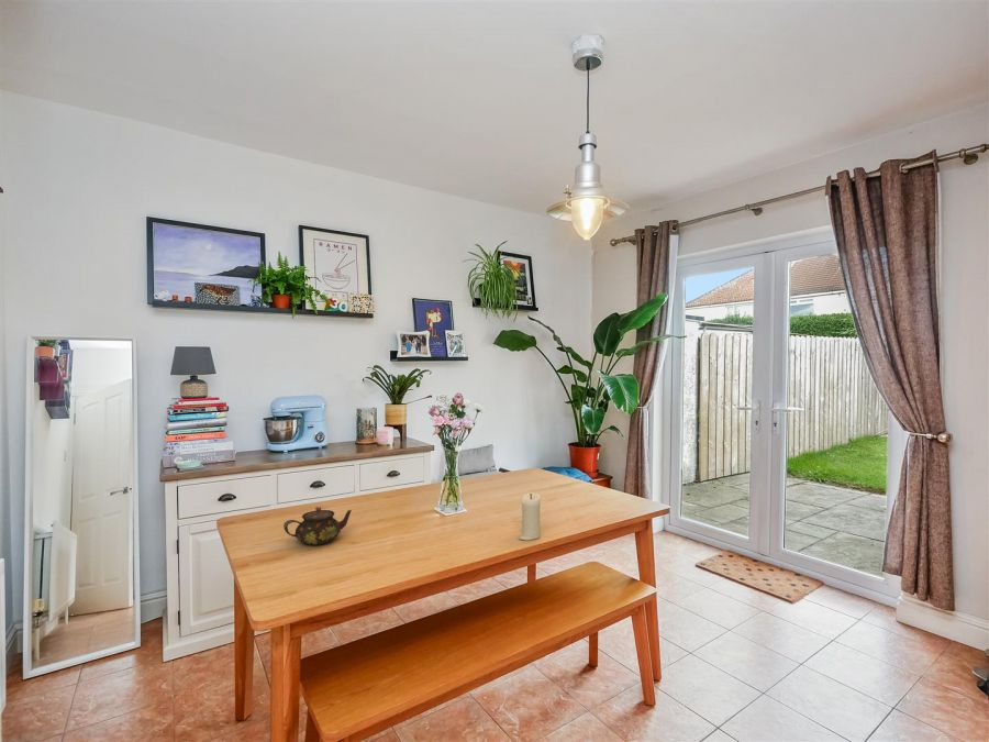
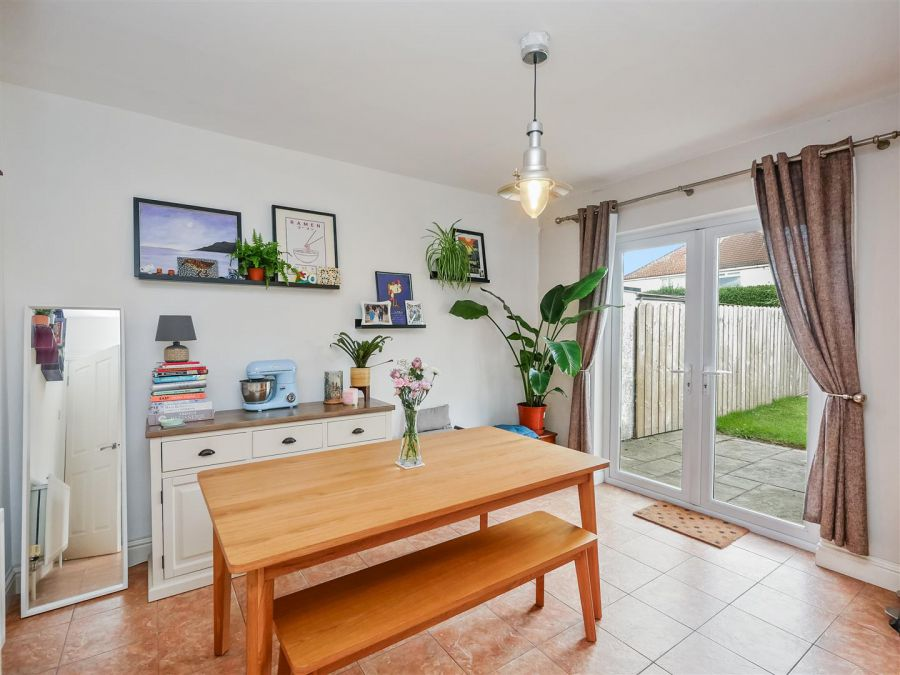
- teapot (319, 523)
- candle (530, 514)
